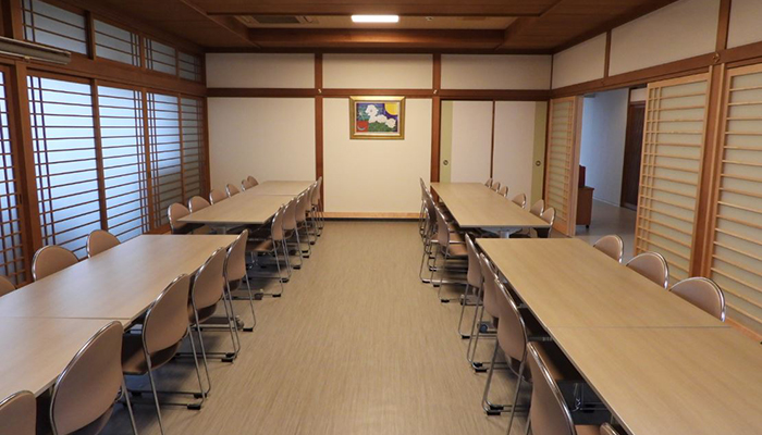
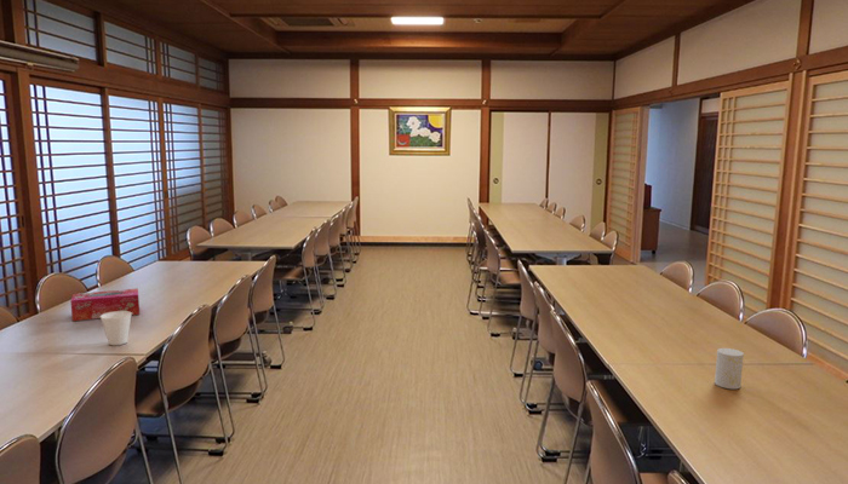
+ tissue box (105, 304)
+ cup (116, 328)
+ cup (728, 368)
